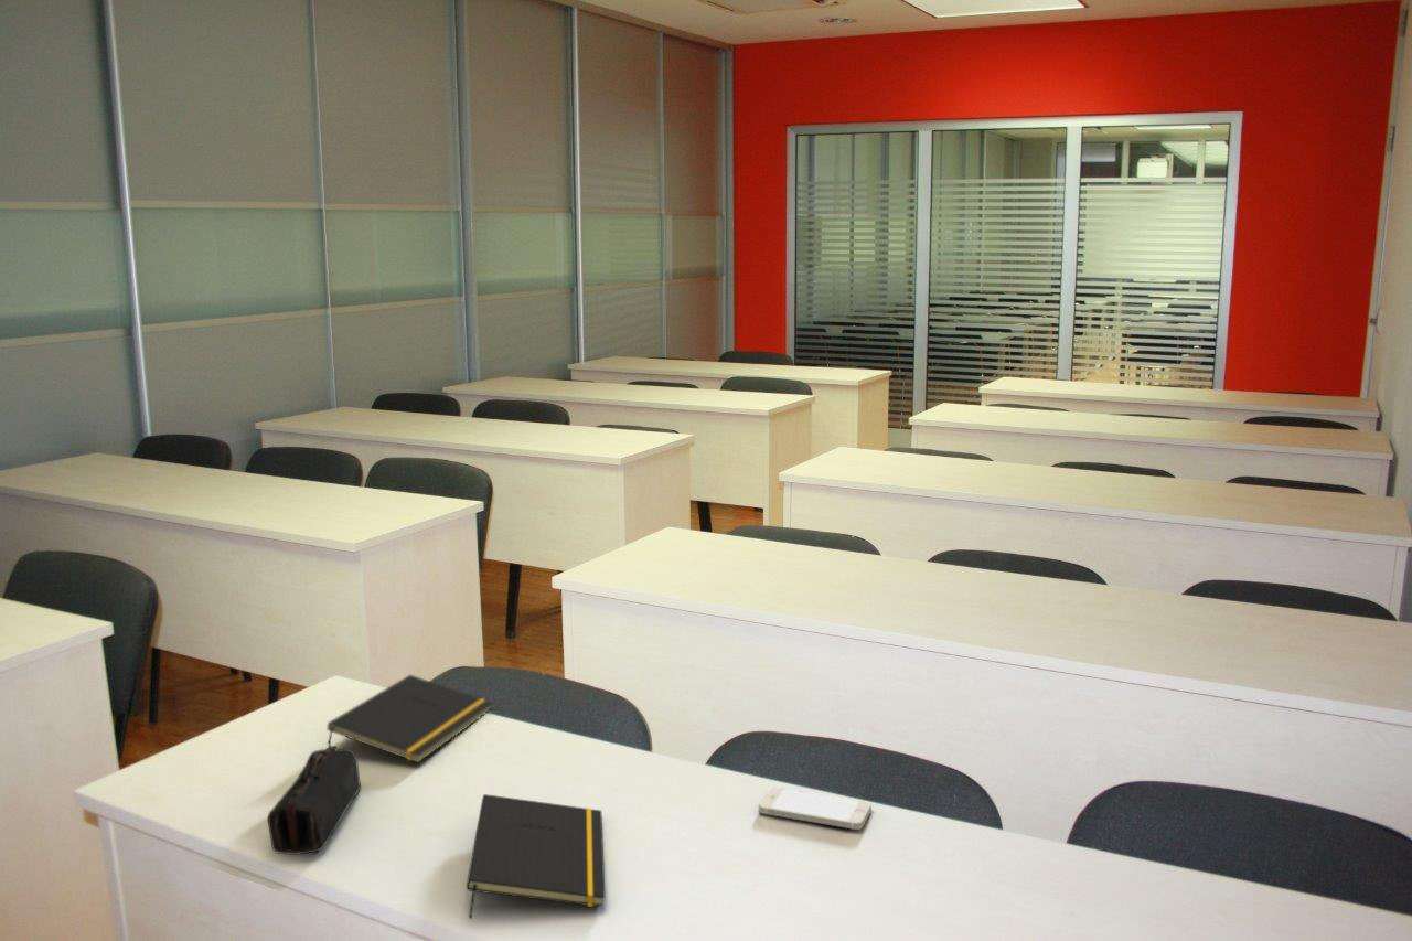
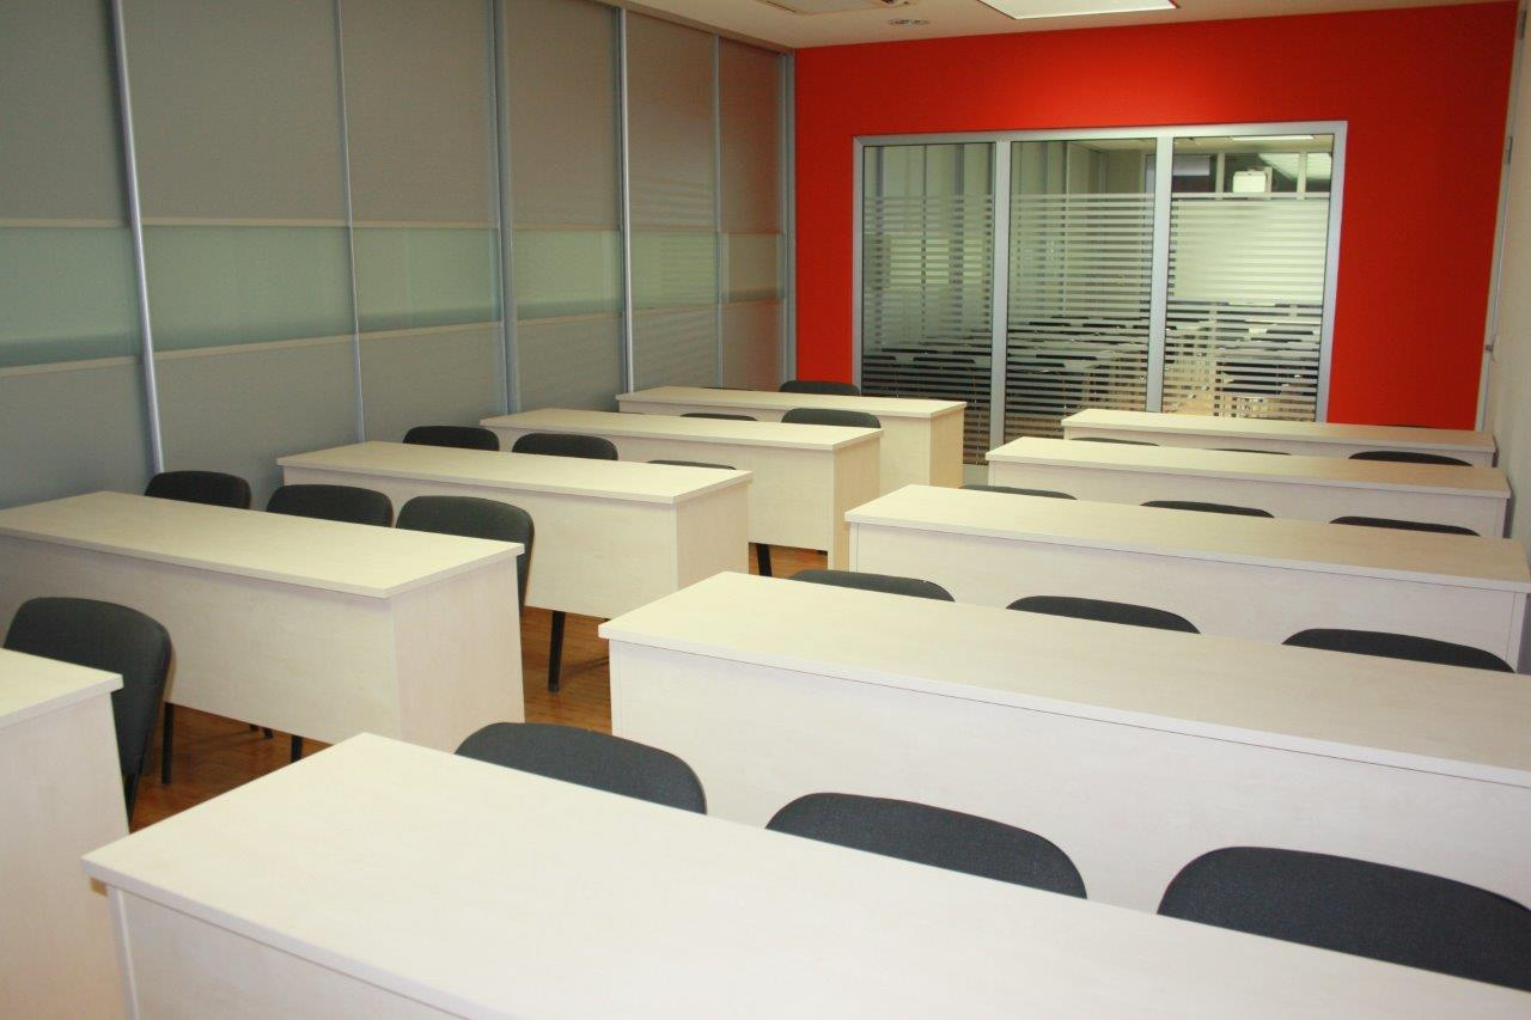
- pencil case (314, 784)
- smartphone (814, 808)
- notepad (539, 846)
- notepad (413, 715)
